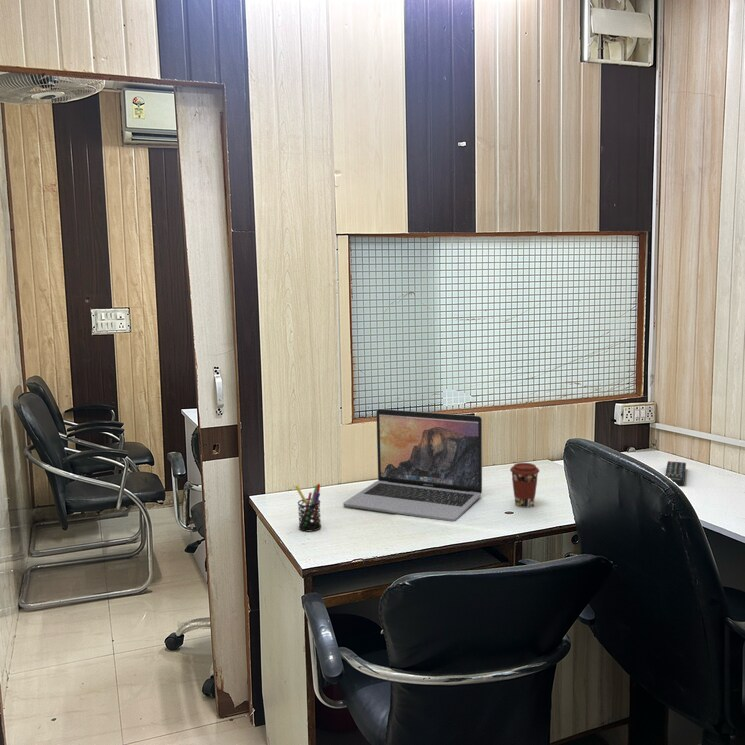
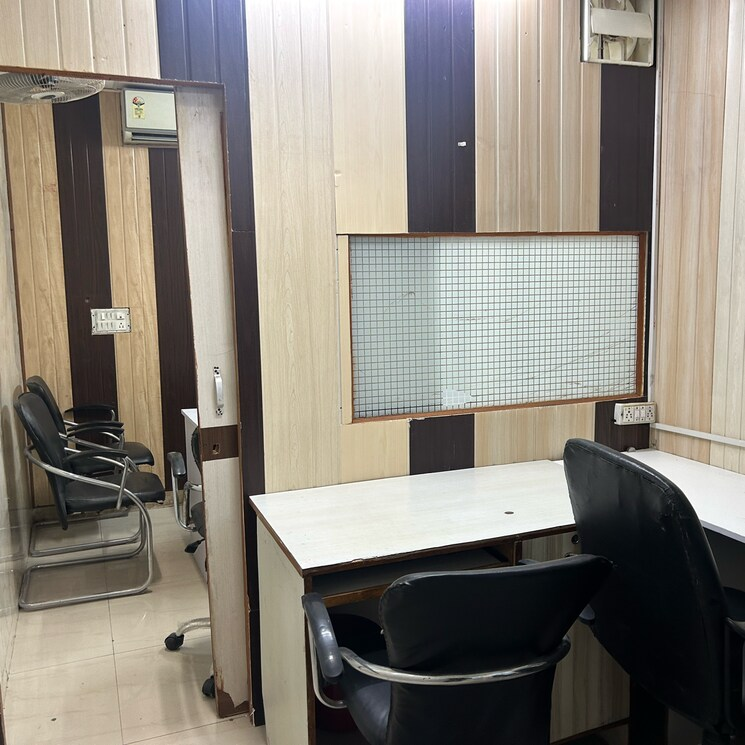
- laptop (412, 461)
- pen holder (311, 504)
- remote control (675, 472)
- coffee cup (524, 485)
